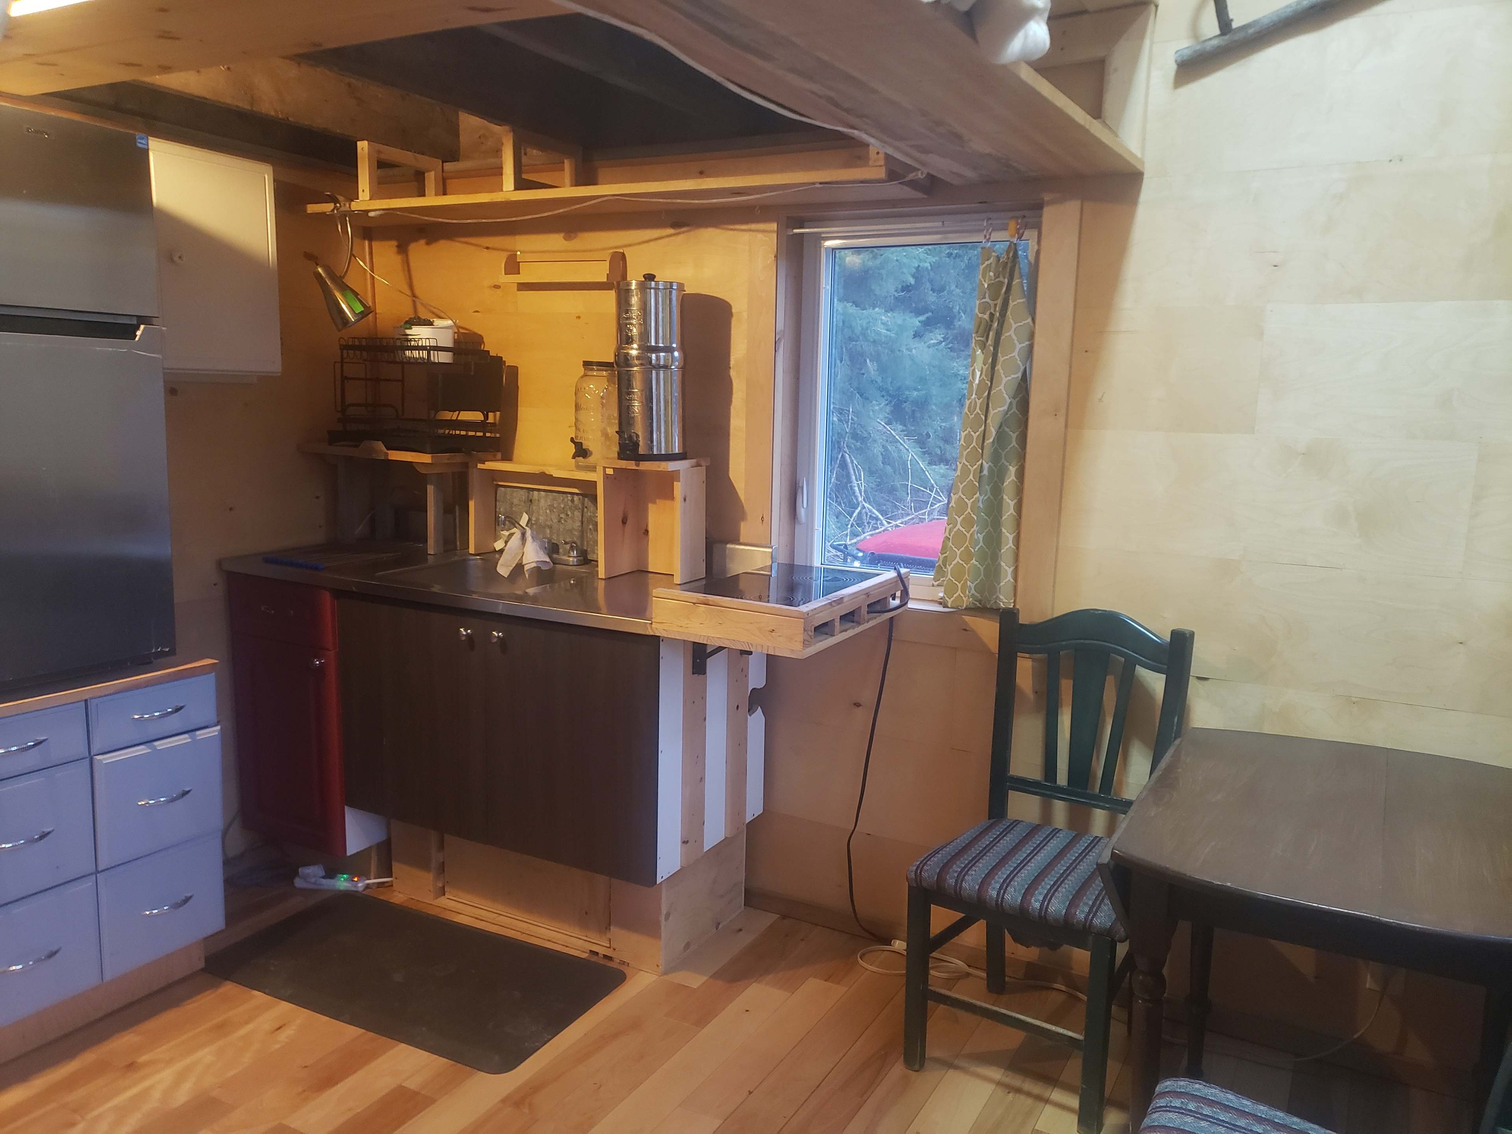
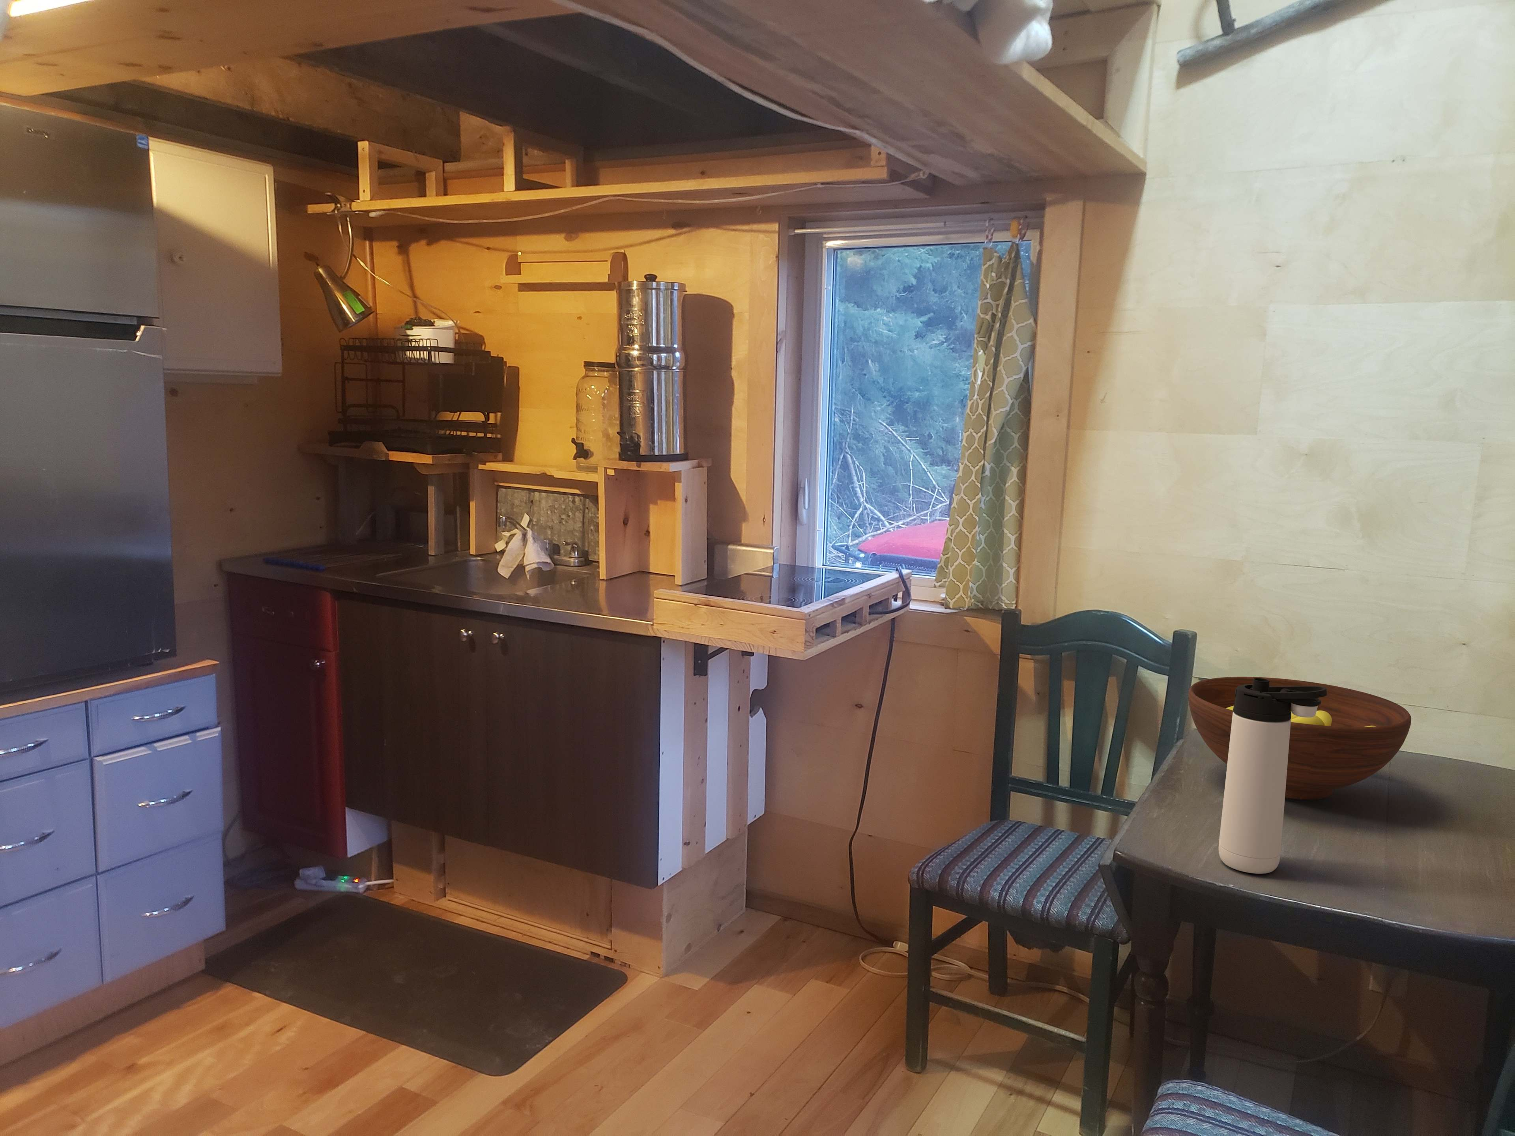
+ fruit bowl (1291, 745)
+ thermos bottle (1270, 776)
